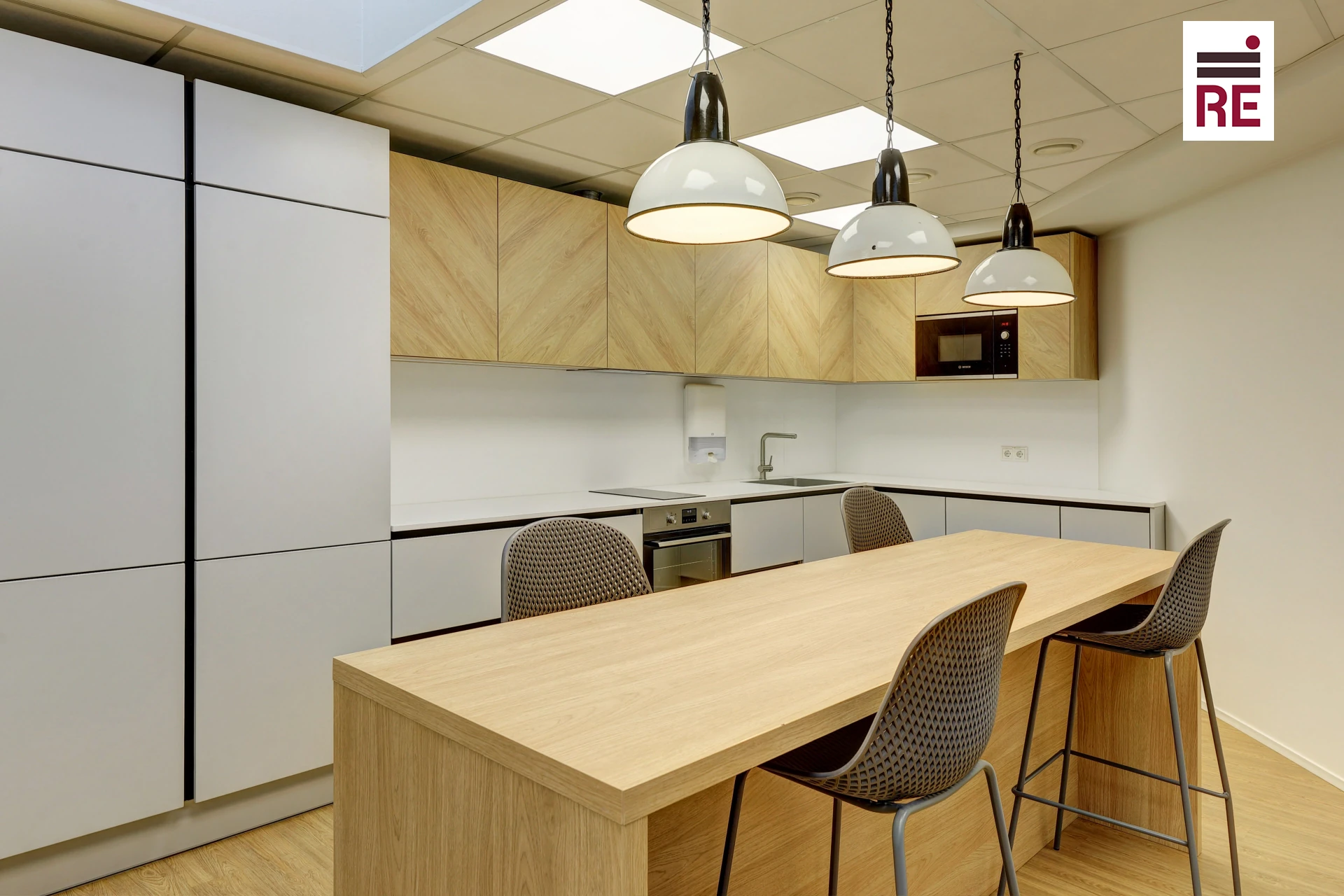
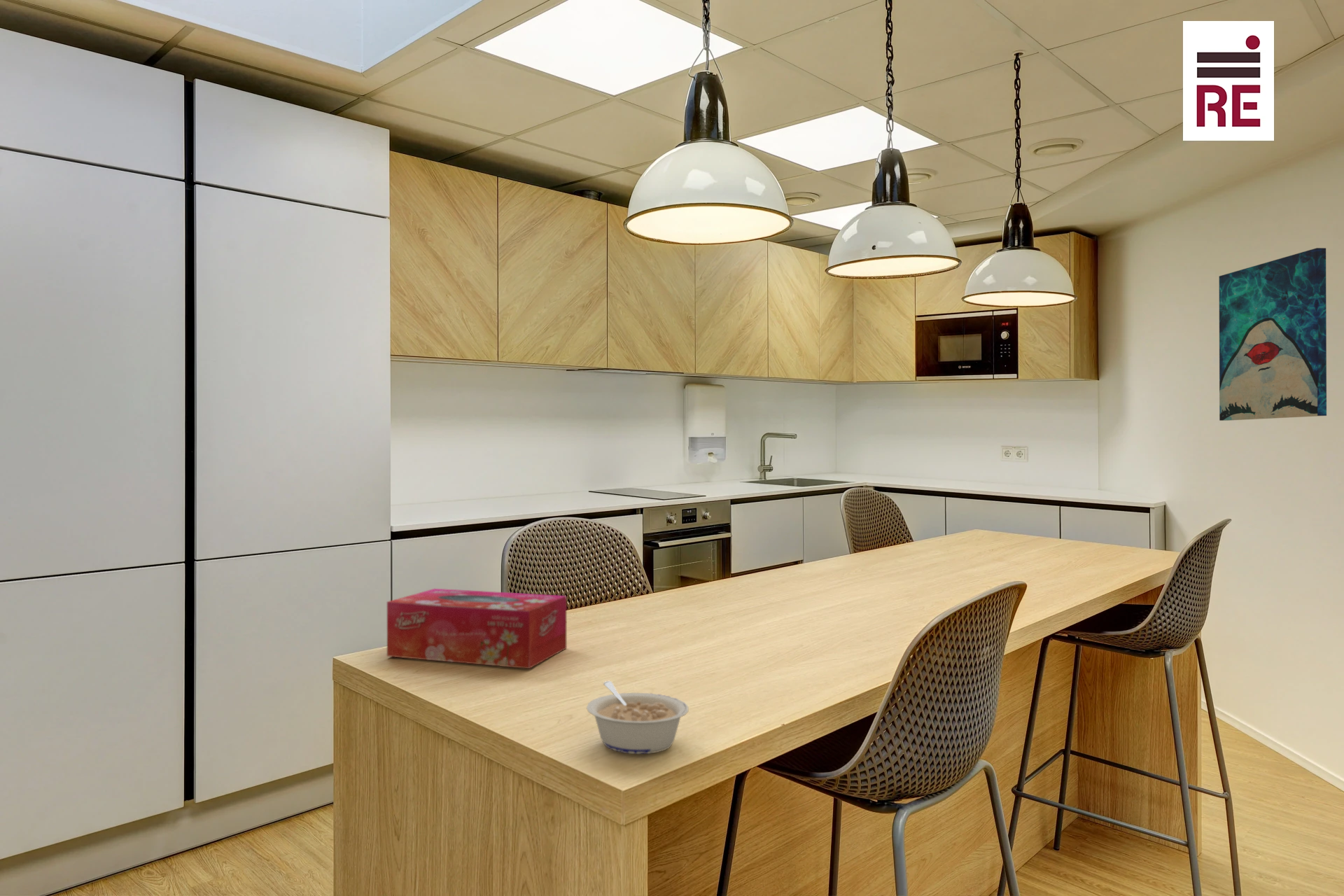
+ legume (634, 720)
+ wall art (1268, 340)
+ tissue box (478, 625)
